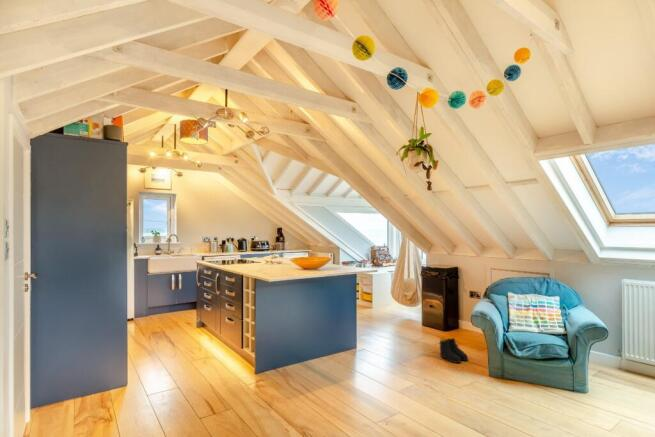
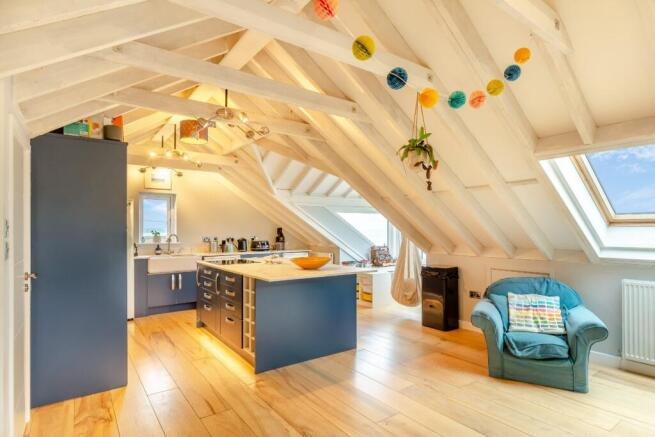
- boots (453, 348)
